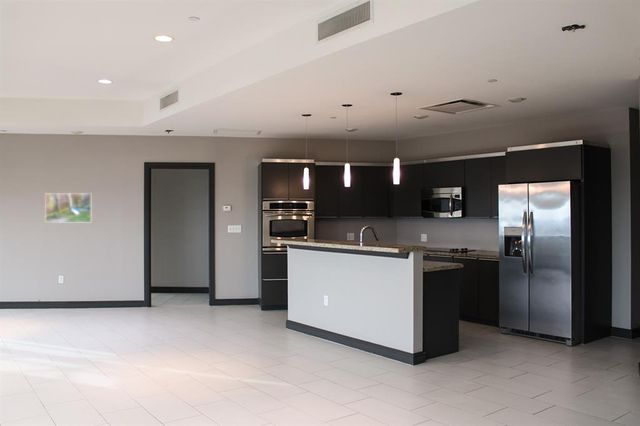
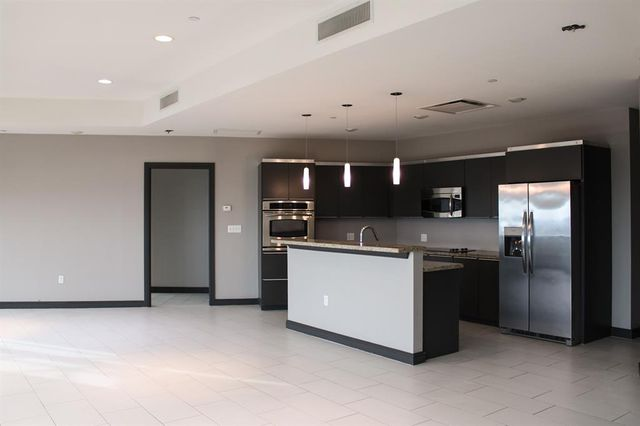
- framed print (68, 207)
